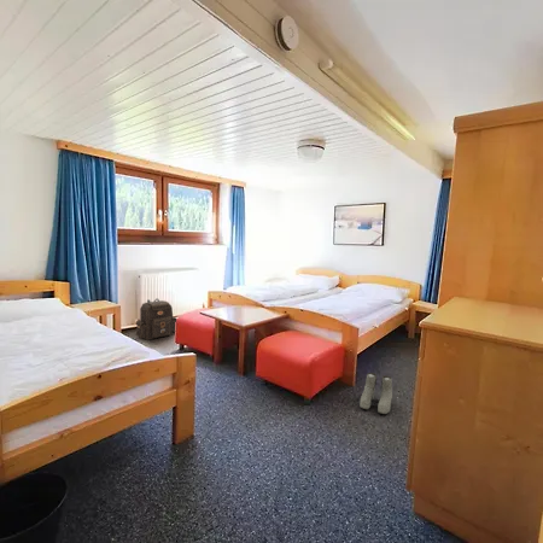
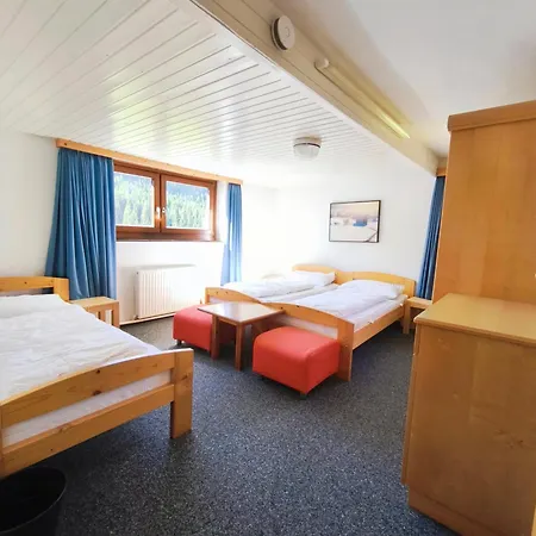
- backpack (157, 317)
- boots (374, 390)
